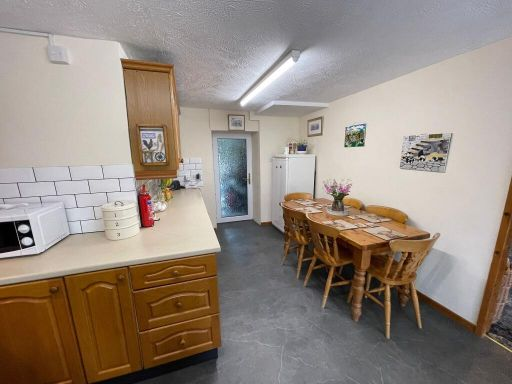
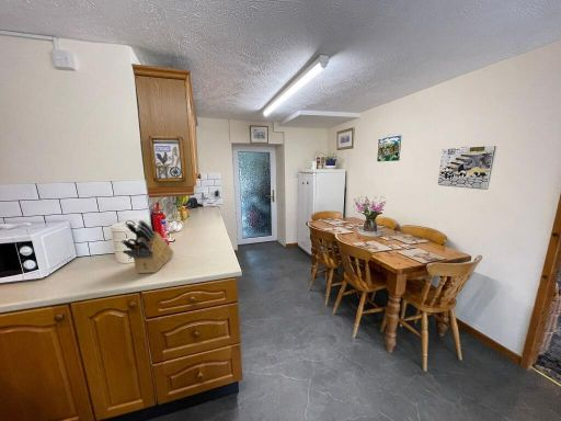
+ knife block (149, 242)
